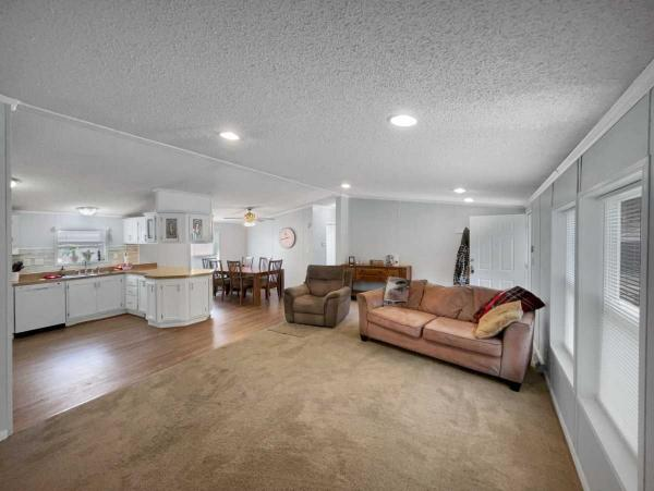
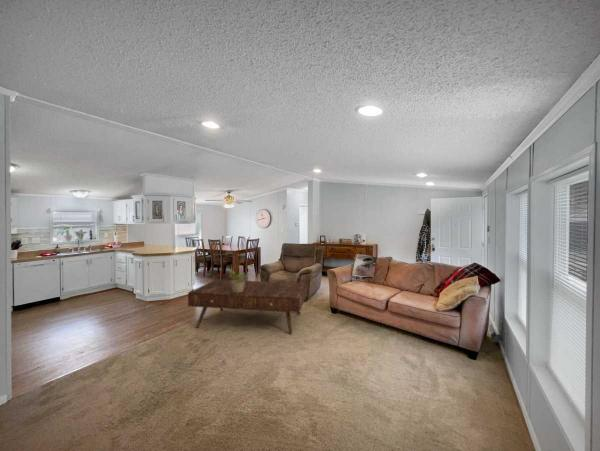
+ potted plant (237, 279)
+ coffee table (251, 304)
